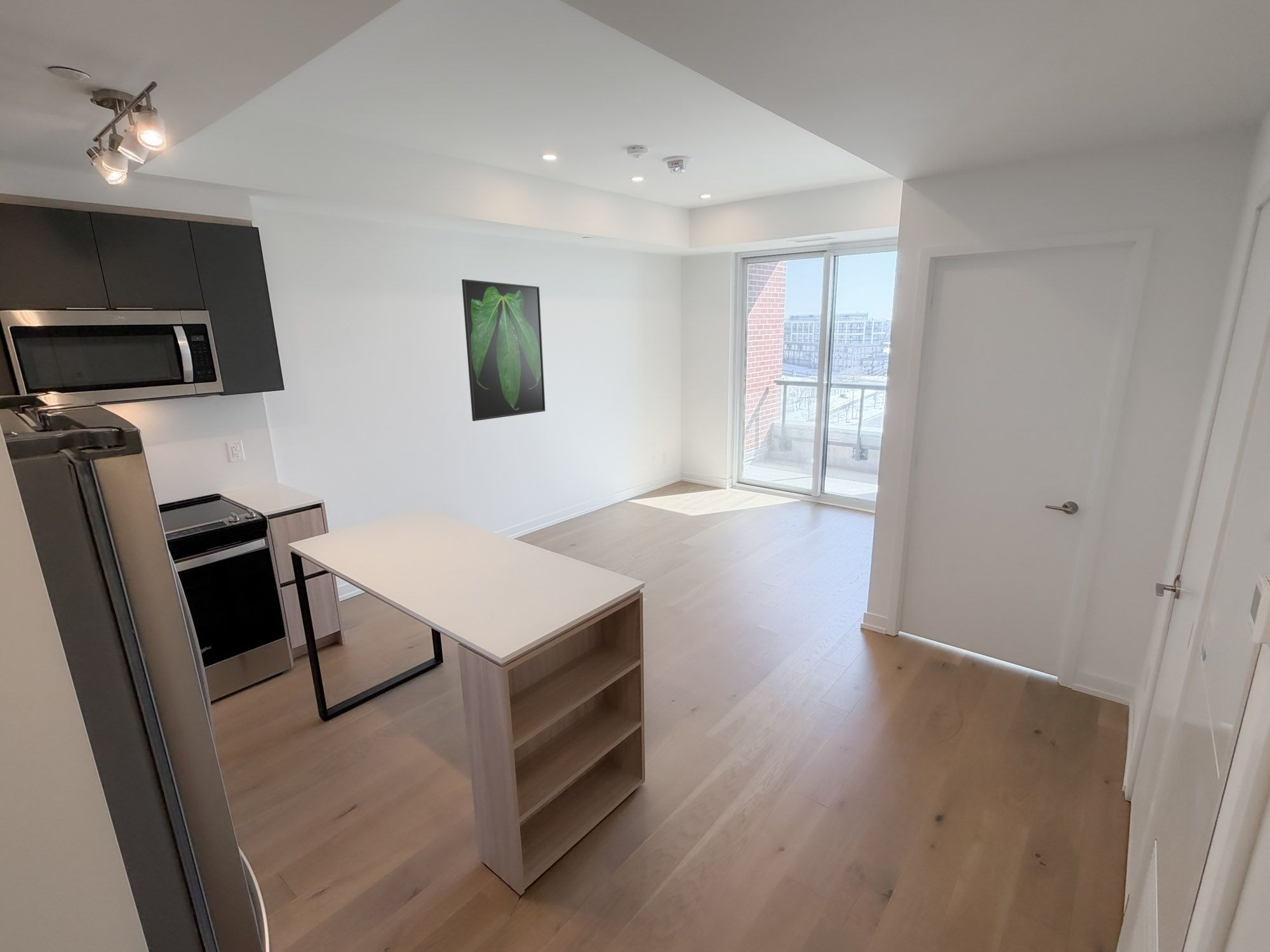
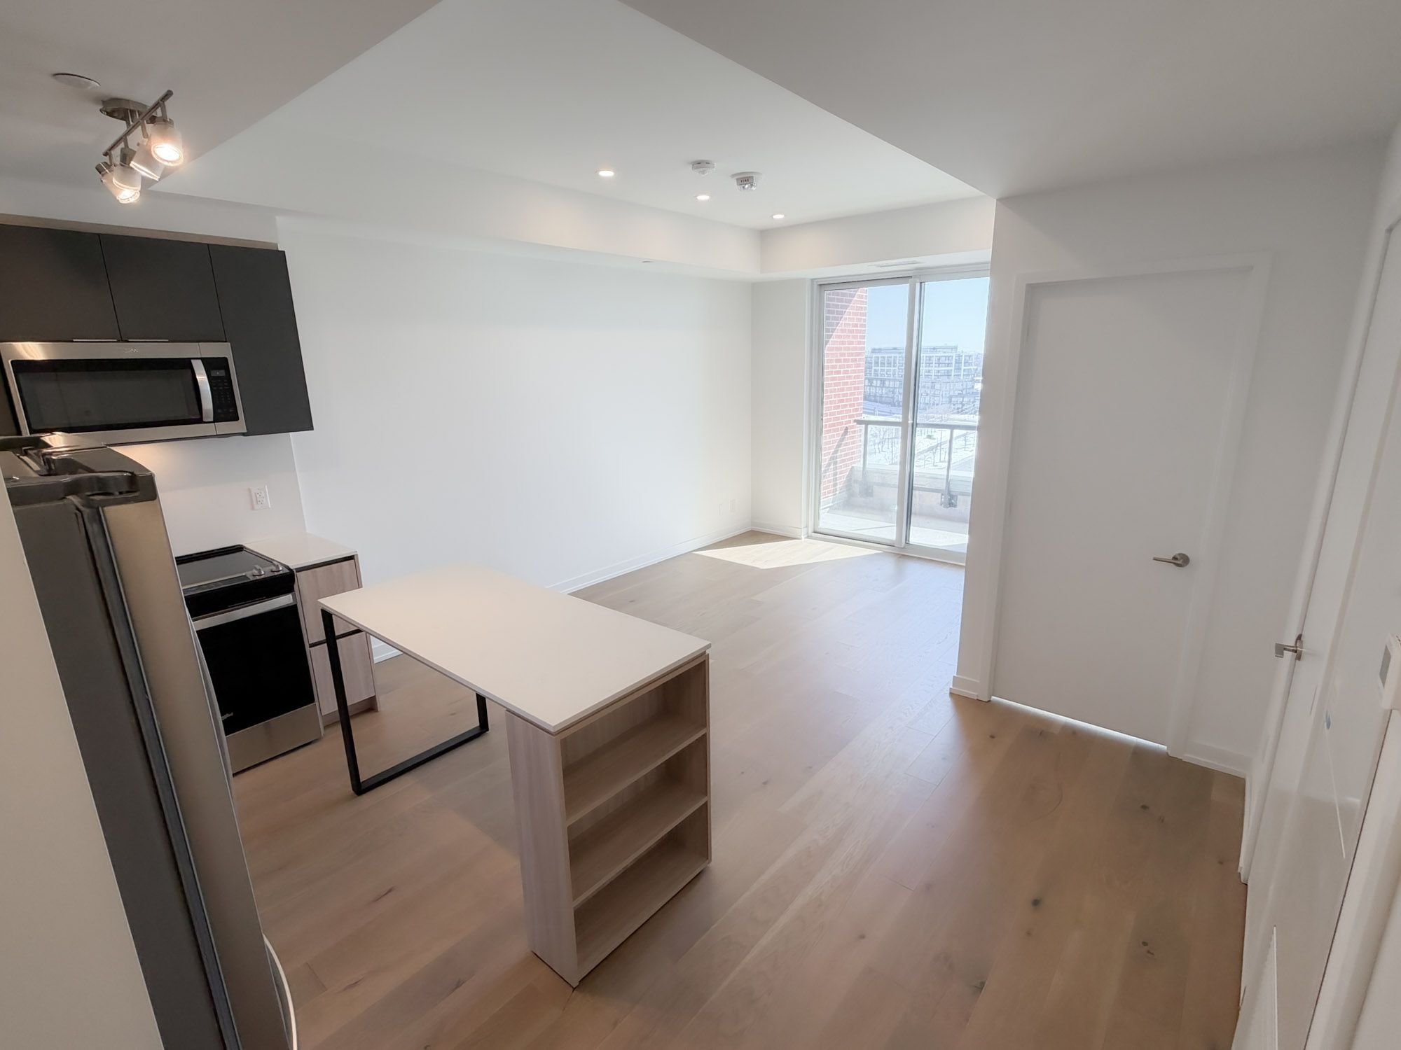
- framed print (507, 351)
